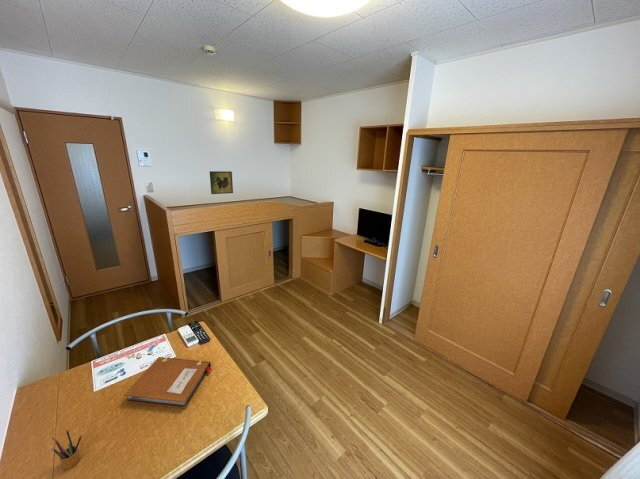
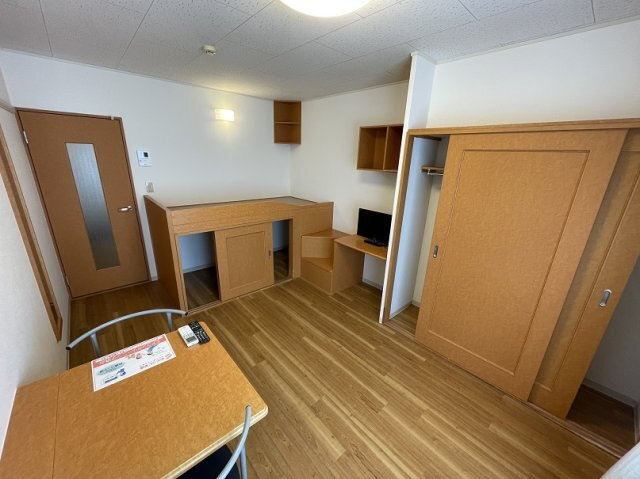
- notebook (172, 379)
- pencil box (69, 449)
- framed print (221, 182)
